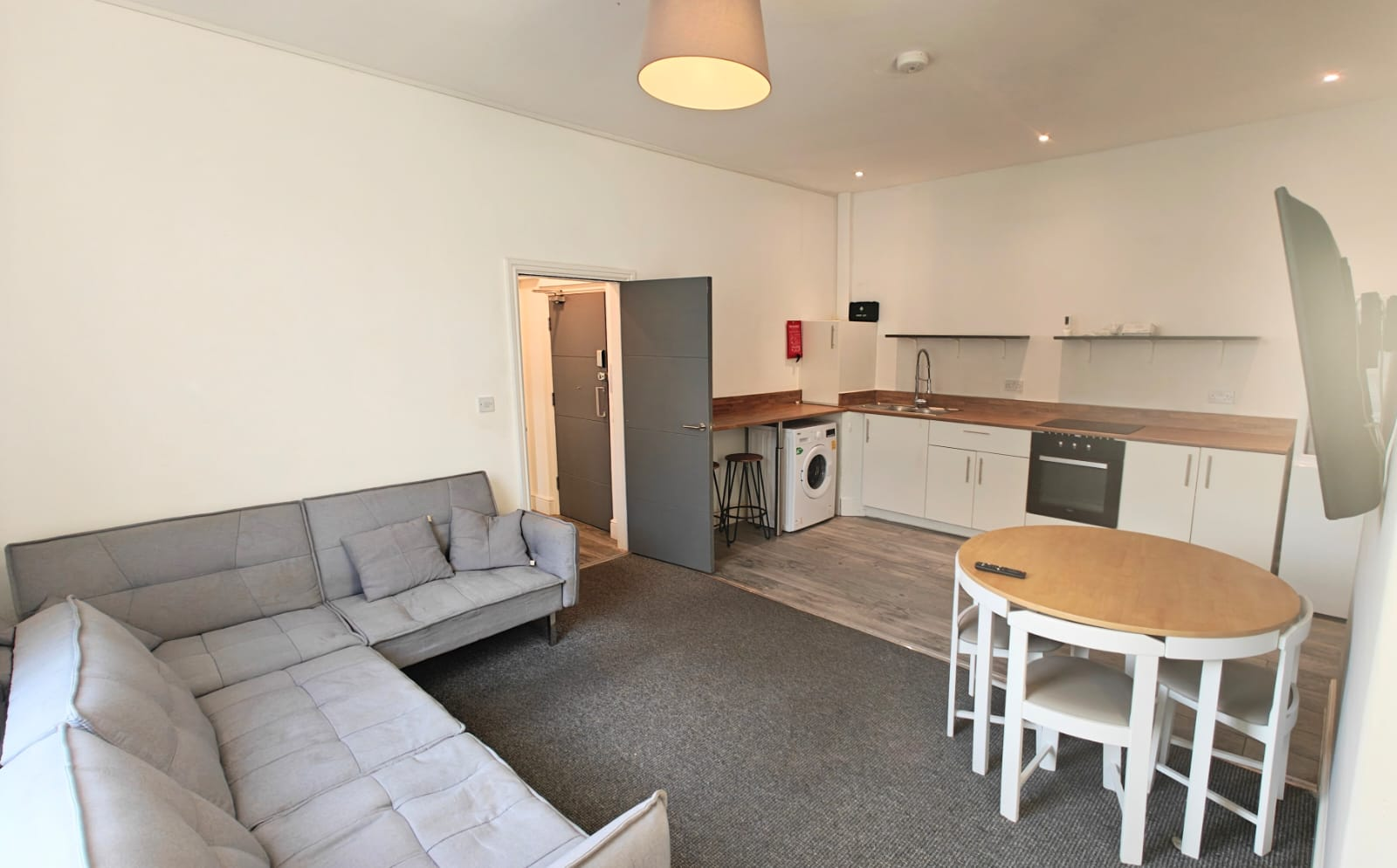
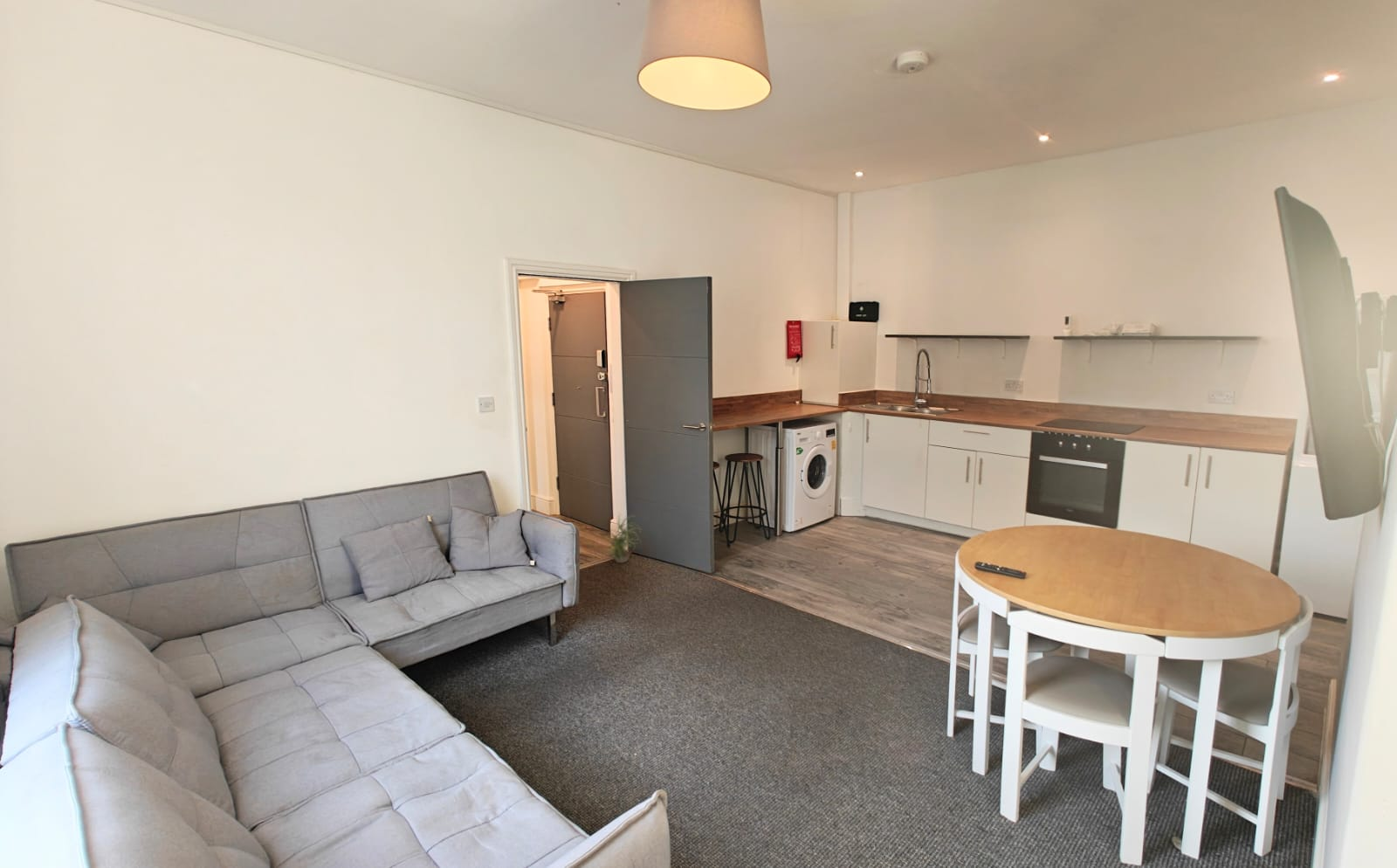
+ potted plant (623, 539)
